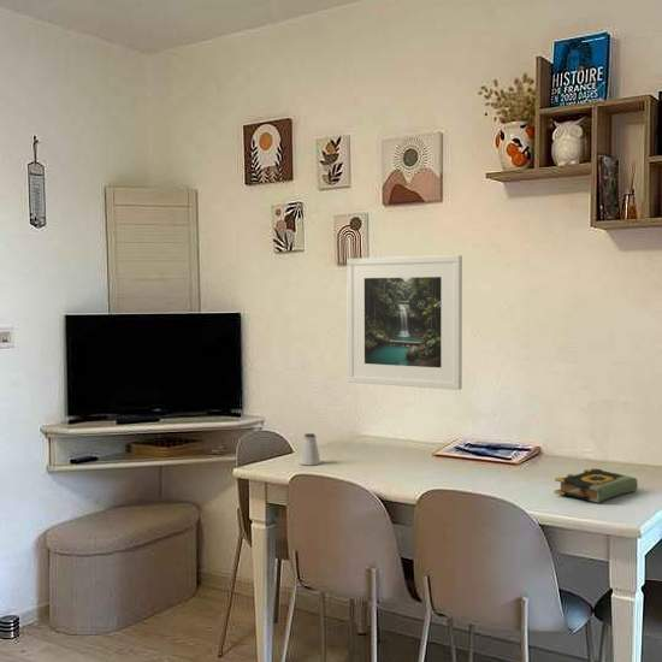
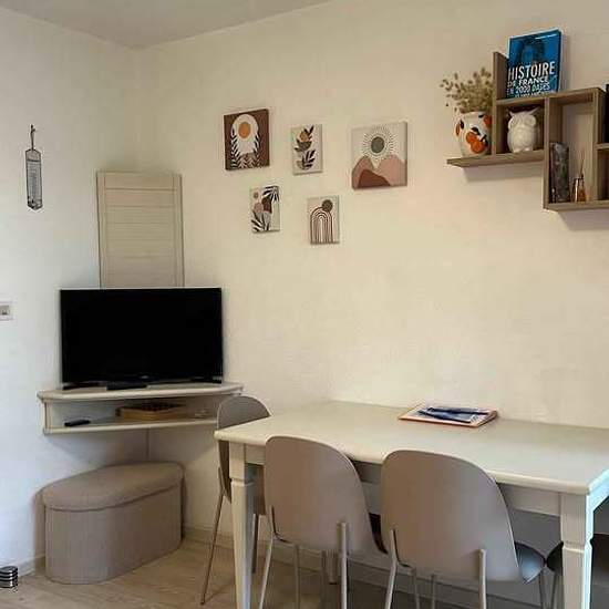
- saltshaker (309, 448)
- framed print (402, 321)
- book (592, 485)
